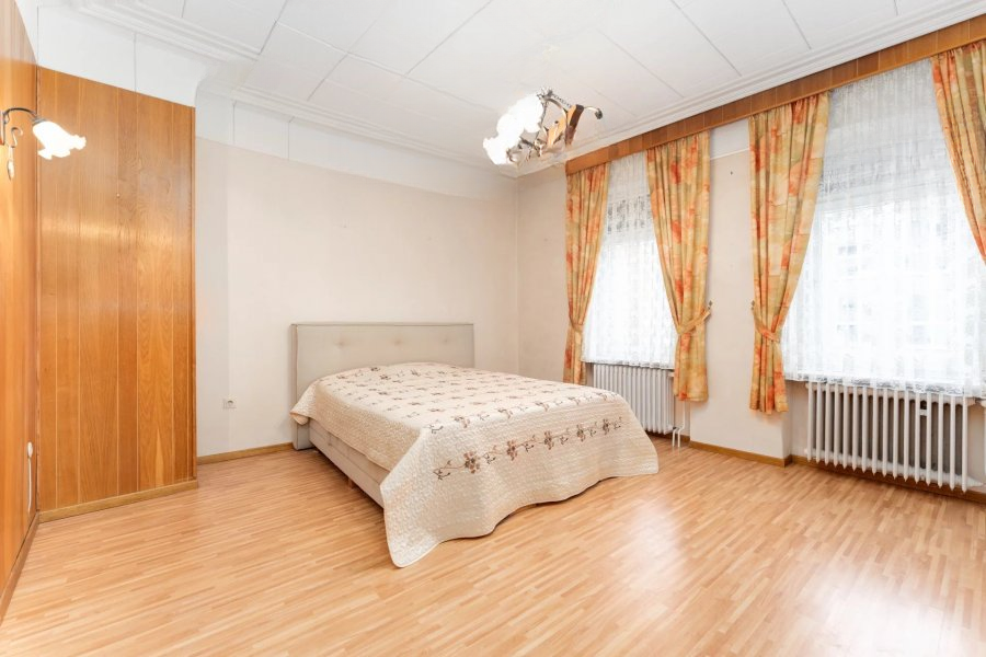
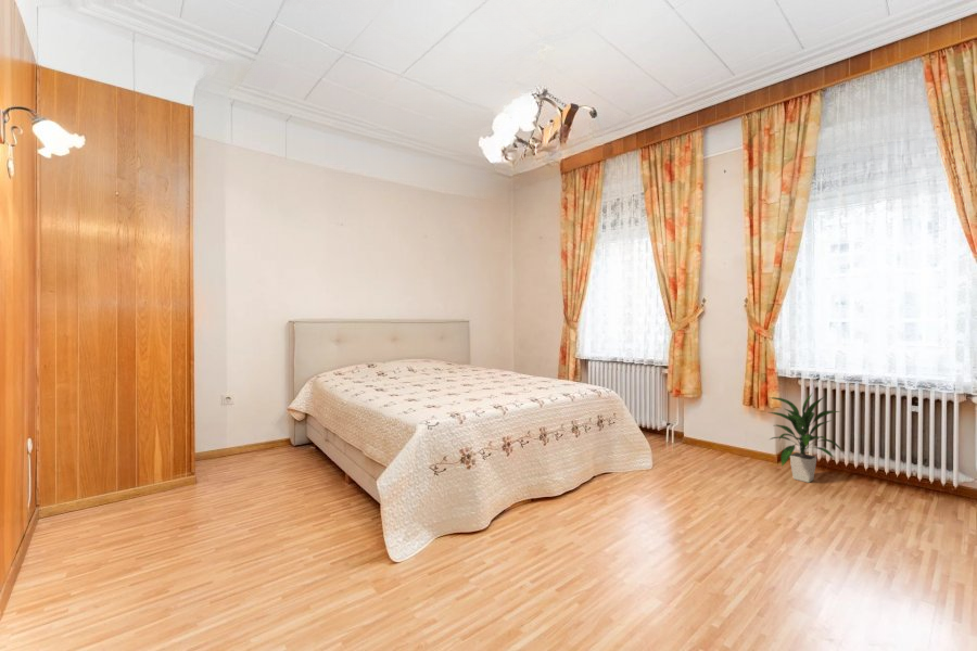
+ indoor plant (800, 434)
